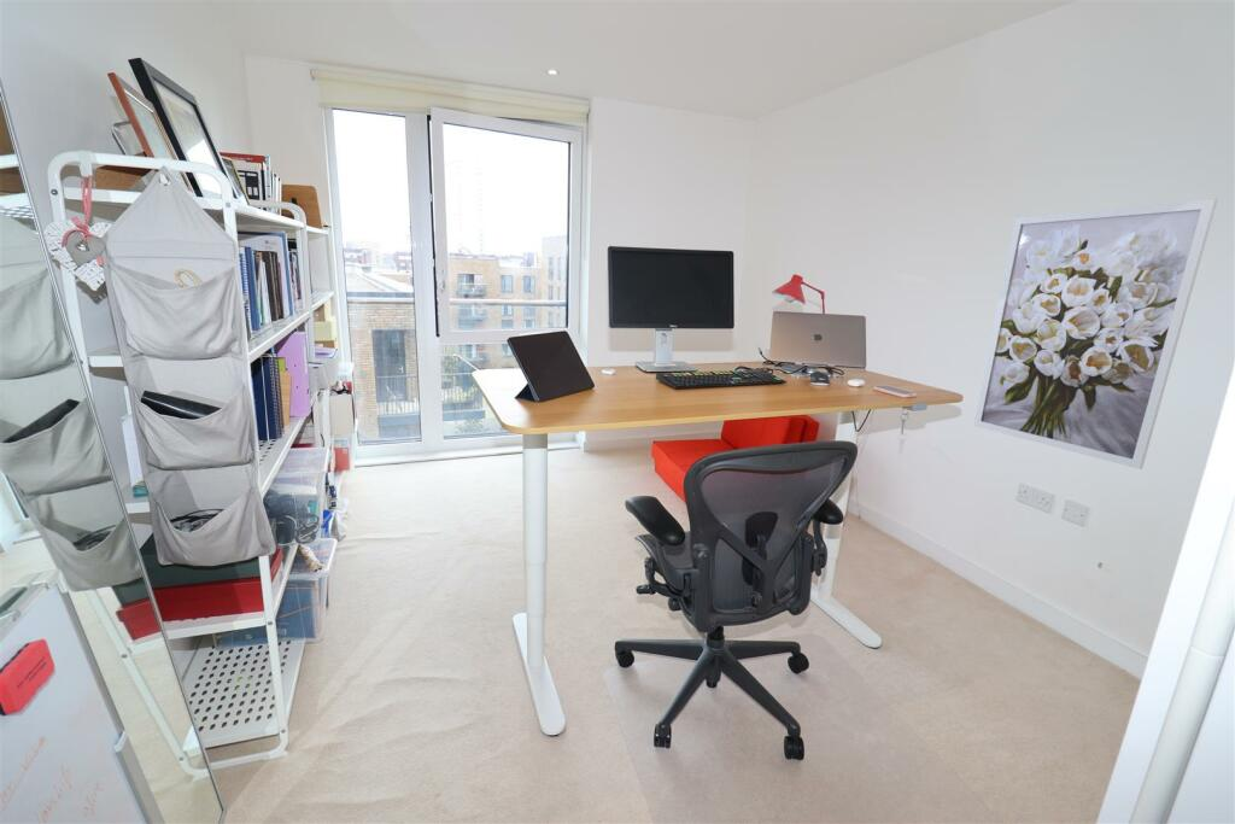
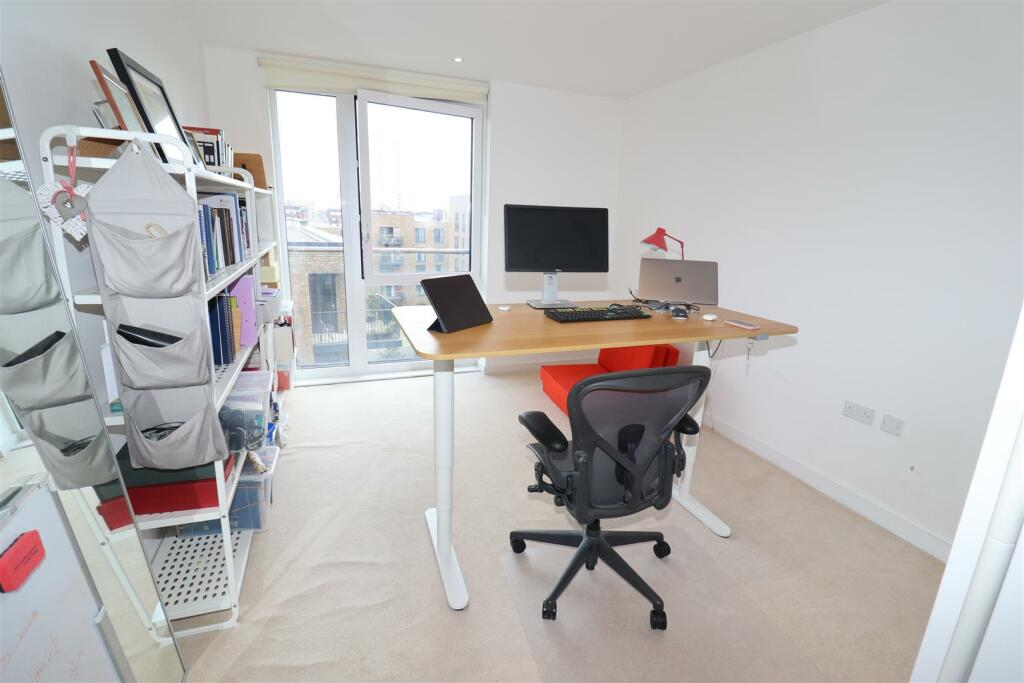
- wall art (1073, 333)
